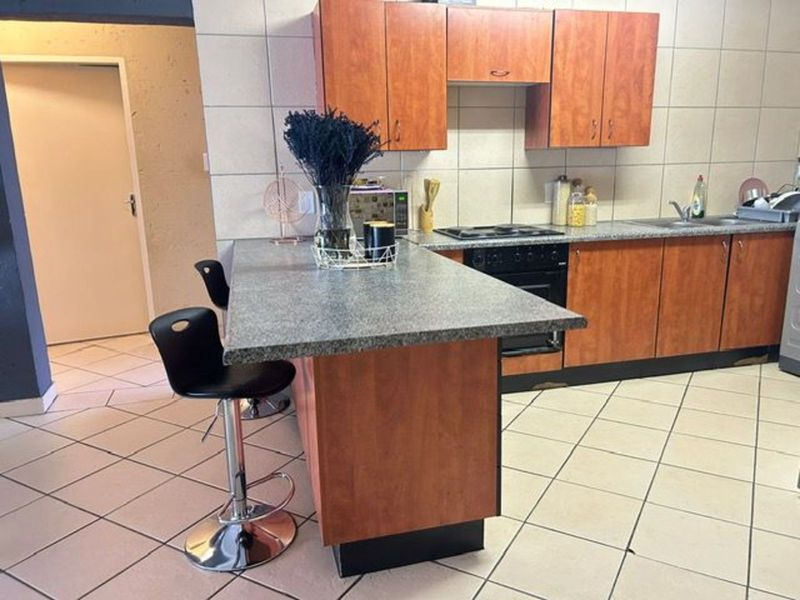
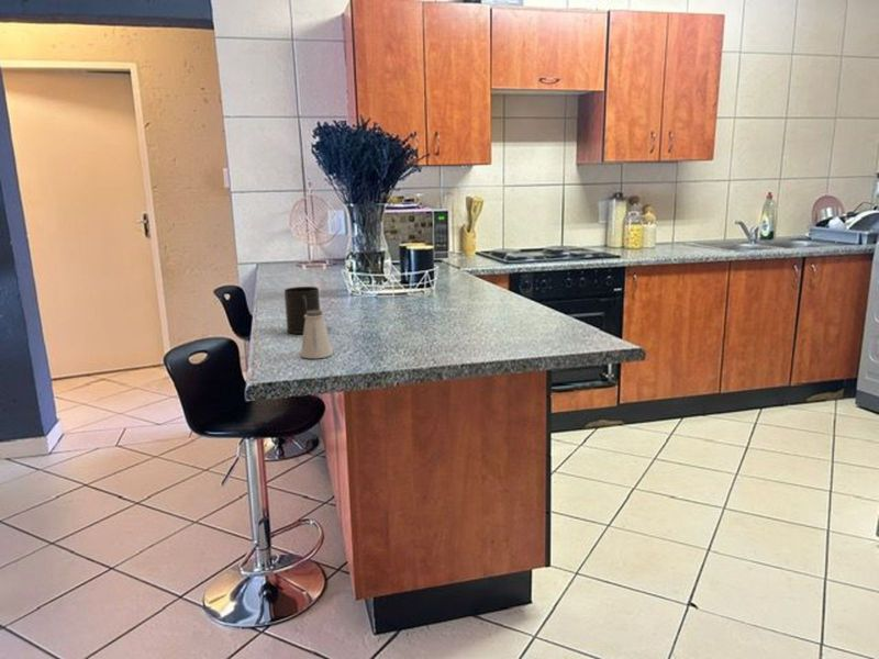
+ saltshaker (315, 333)
+ mug (303, 310)
